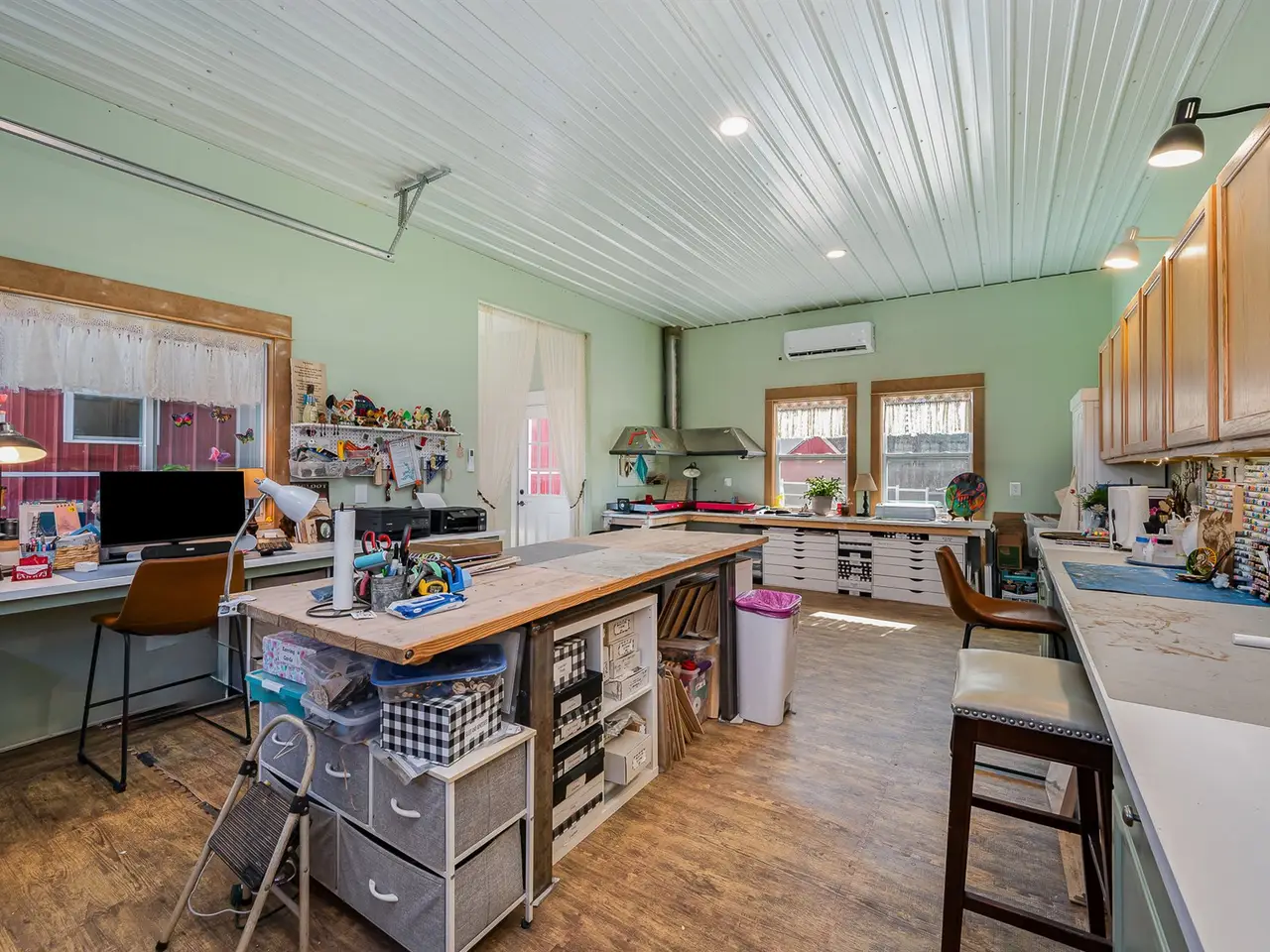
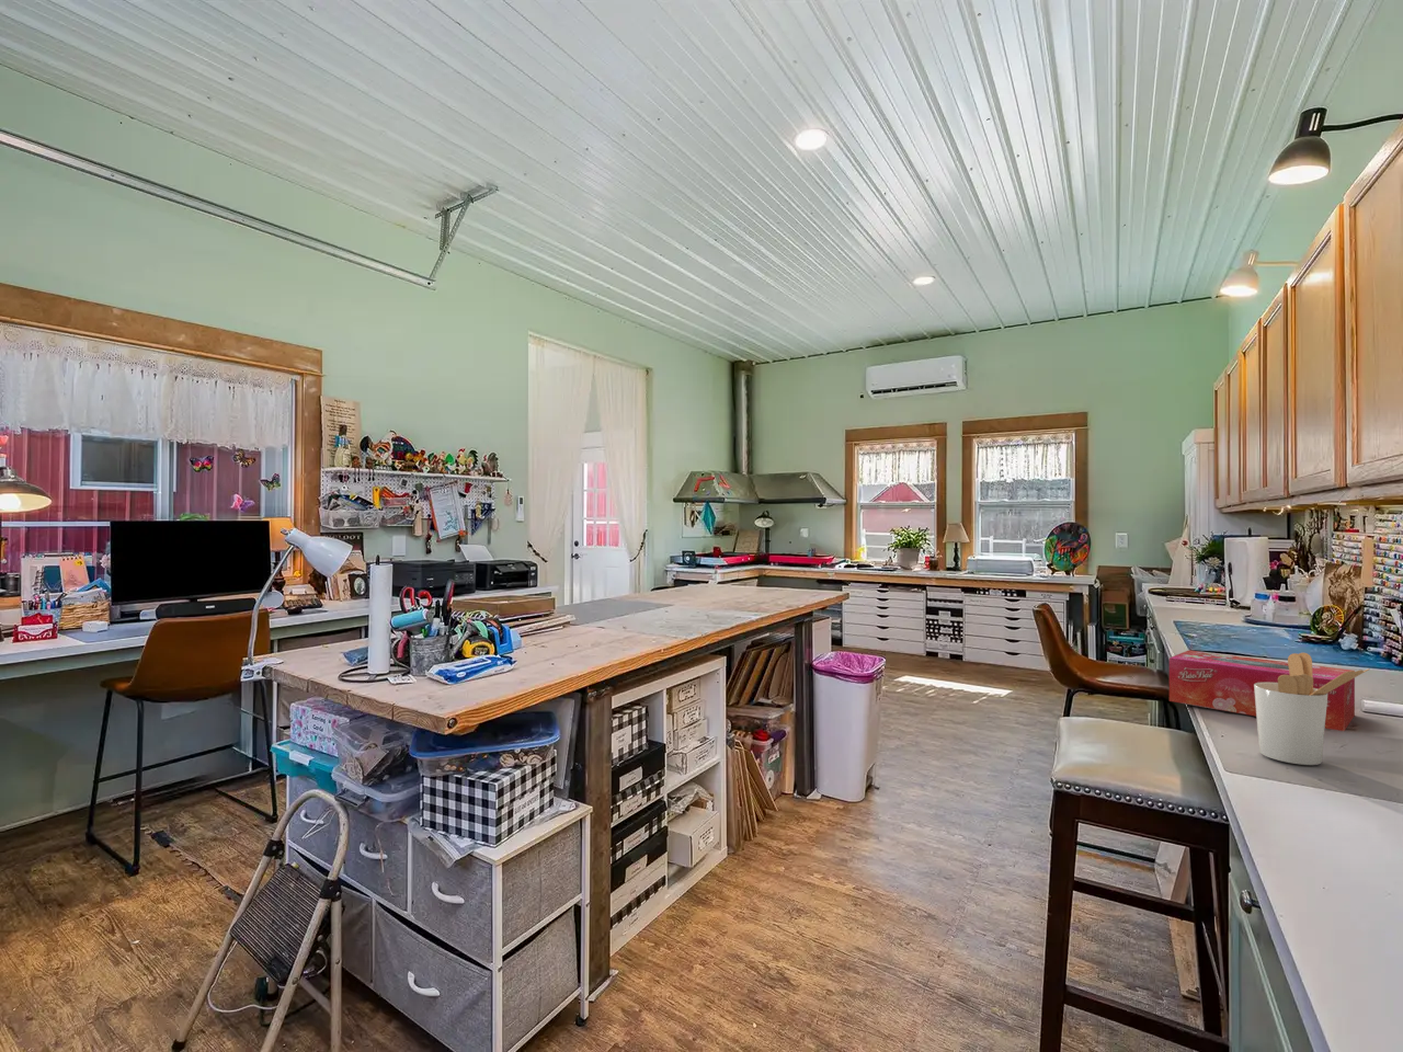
+ tissue box (1255, 683)
+ utensil holder (1309, 709)
